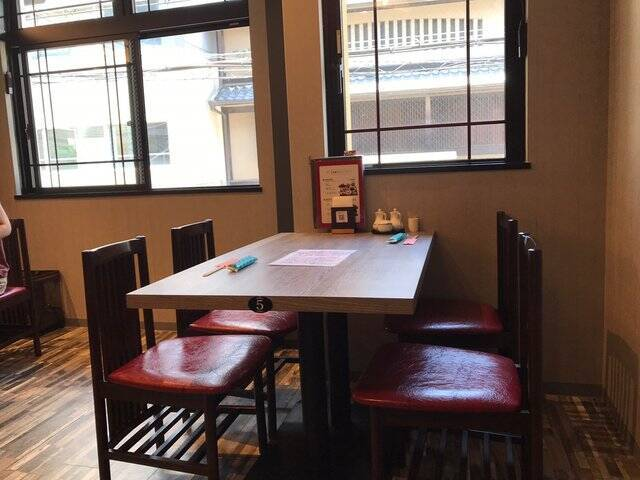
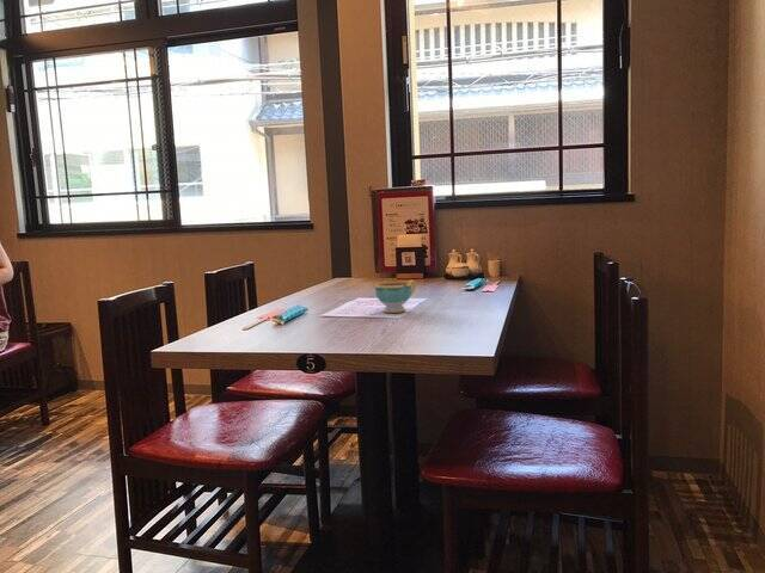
+ teacup (396, 296)
